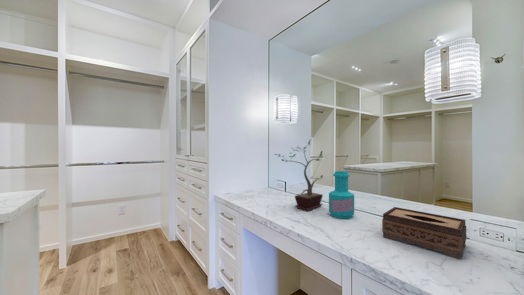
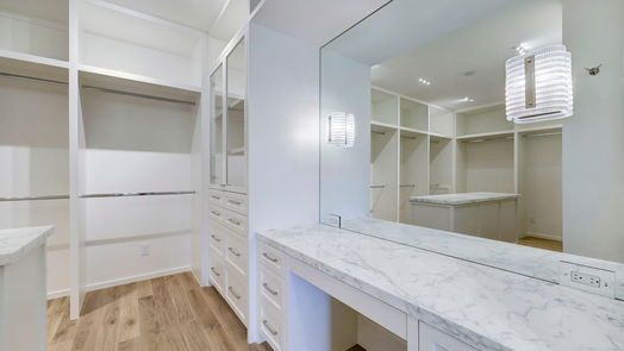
- tissue box (422, 228)
- potted plant (304, 173)
- bottle (341, 193)
